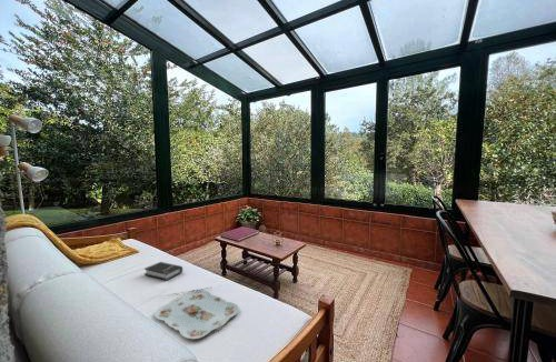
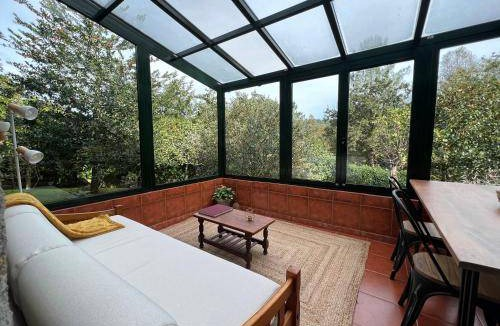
- hardback book (163, 270)
- serving tray (197, 311)
